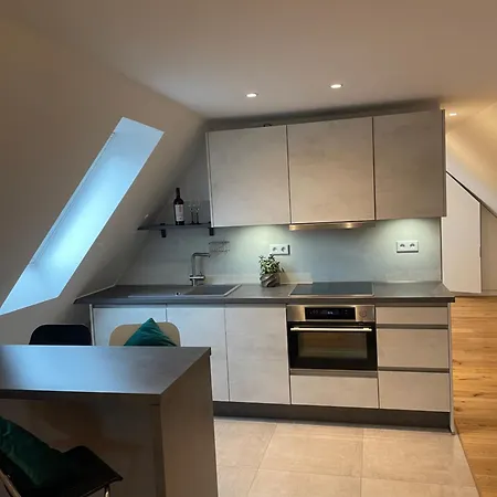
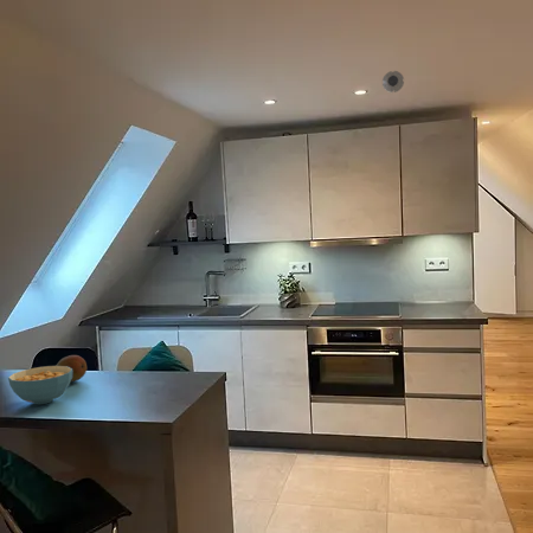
+ smoke detector (392, 81)
+ cereal bowl (41, 387)
+ fruit (70, 367)
